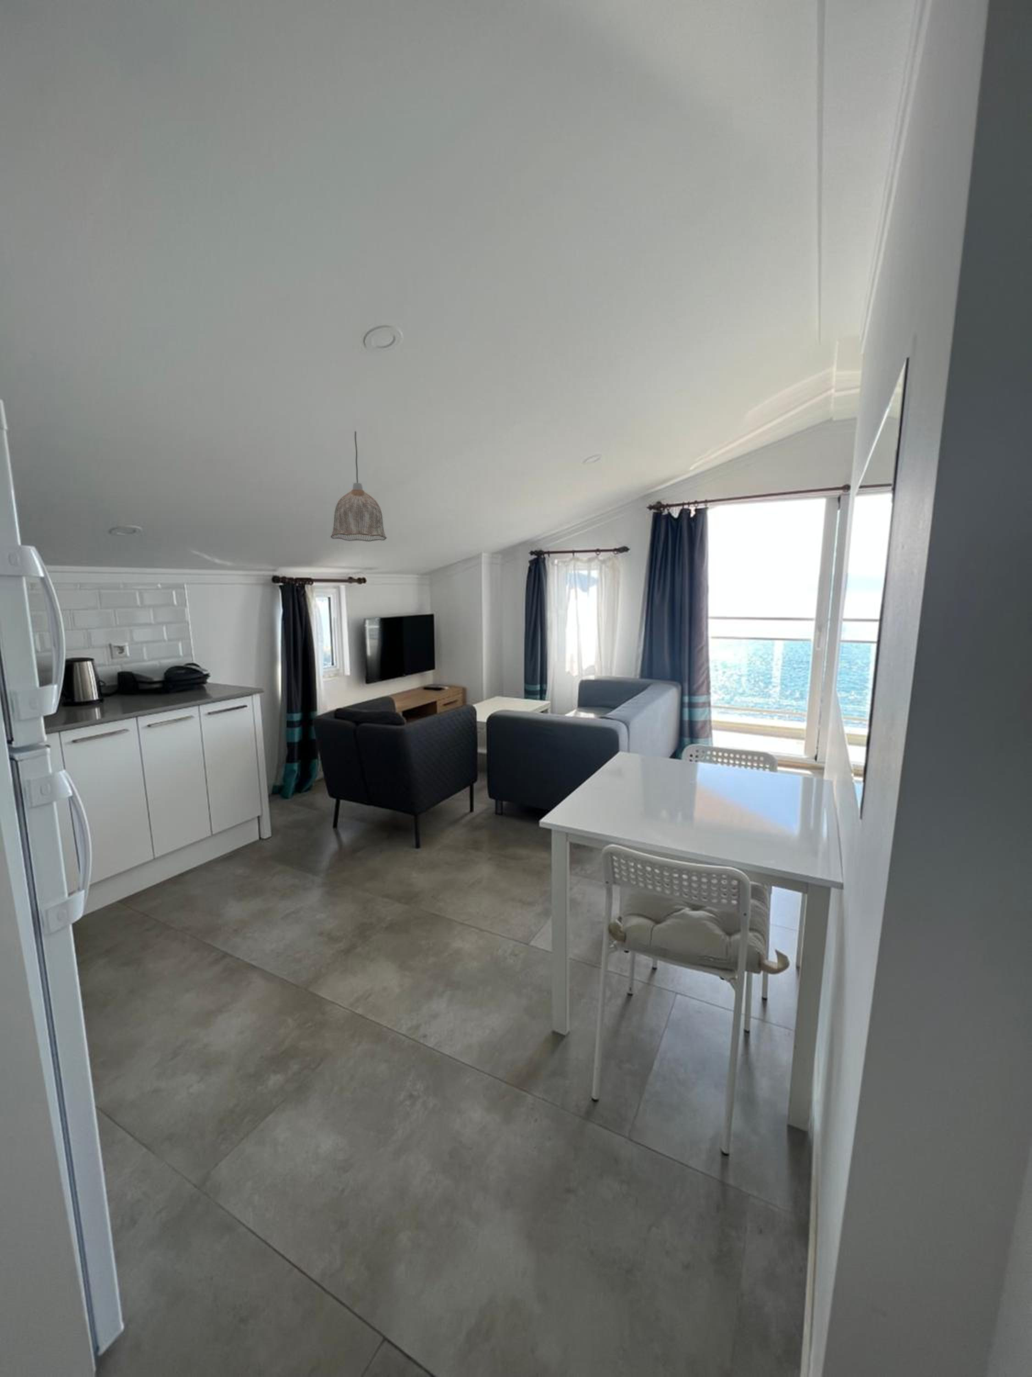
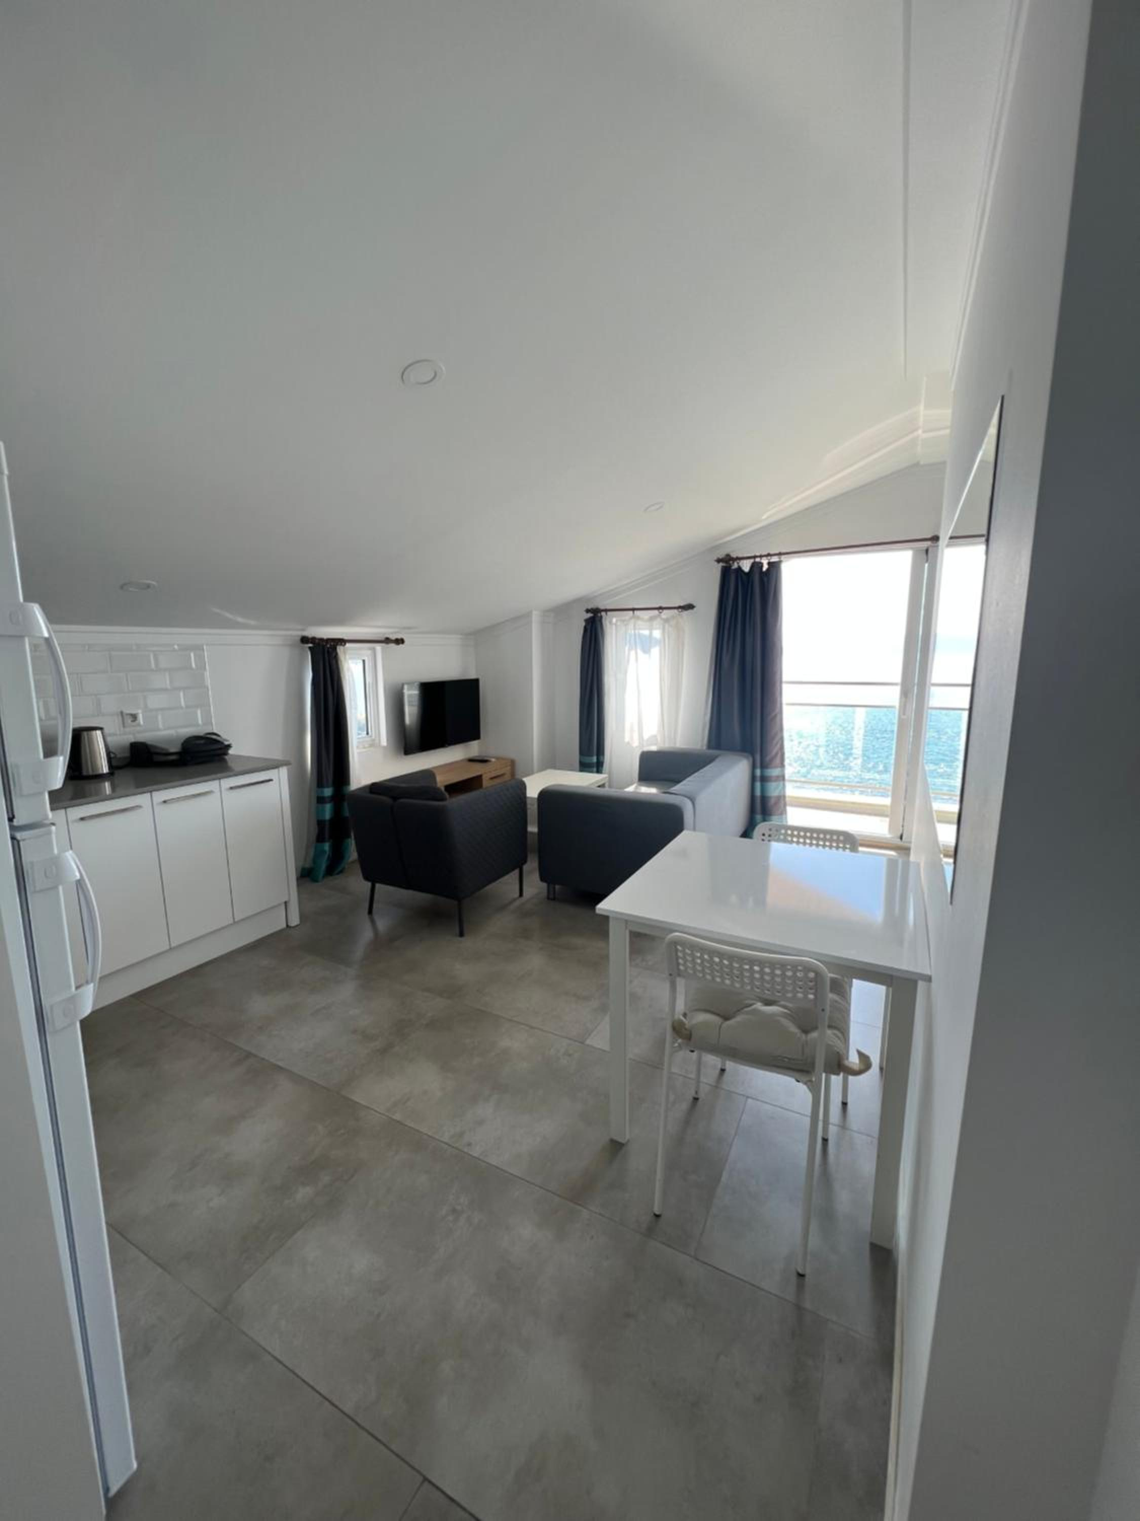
- pendant lamp (357, 485)
